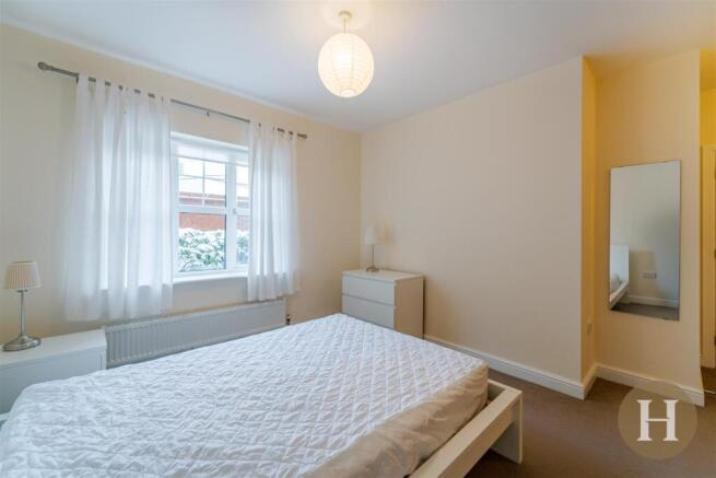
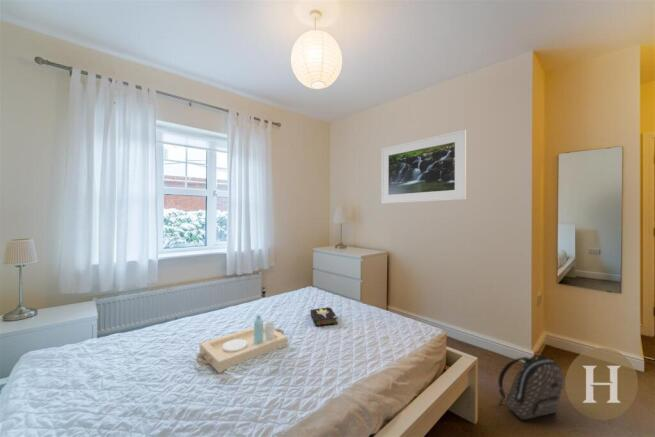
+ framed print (418, 171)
+ serving tray (244, 332)
+ backpack (531, 380)
+ hardback book (323, 315)
